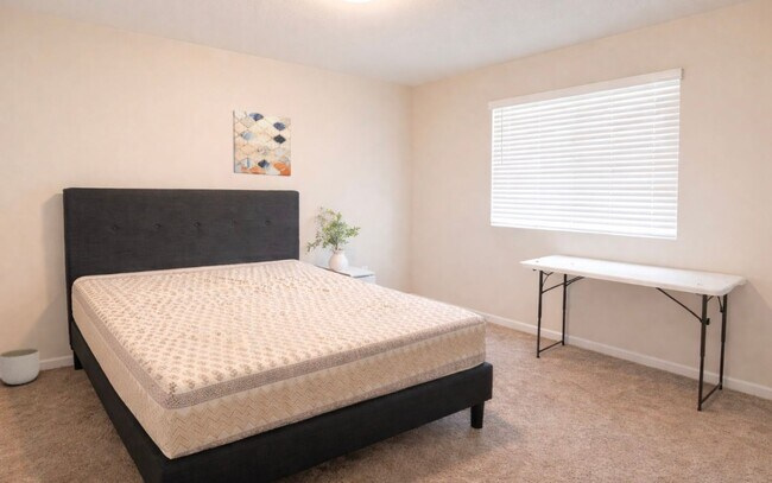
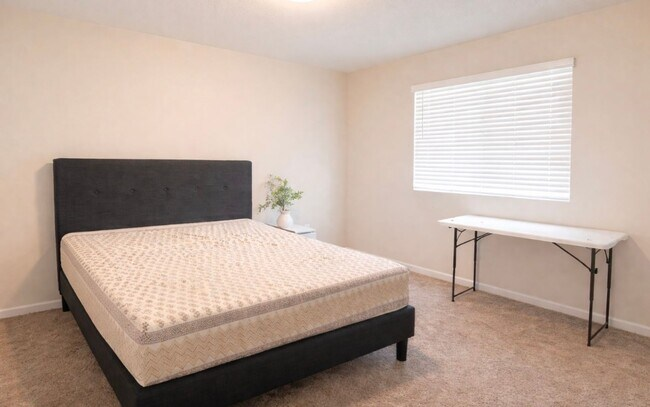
- wall art (262, 144)
- planter (19, 367)
